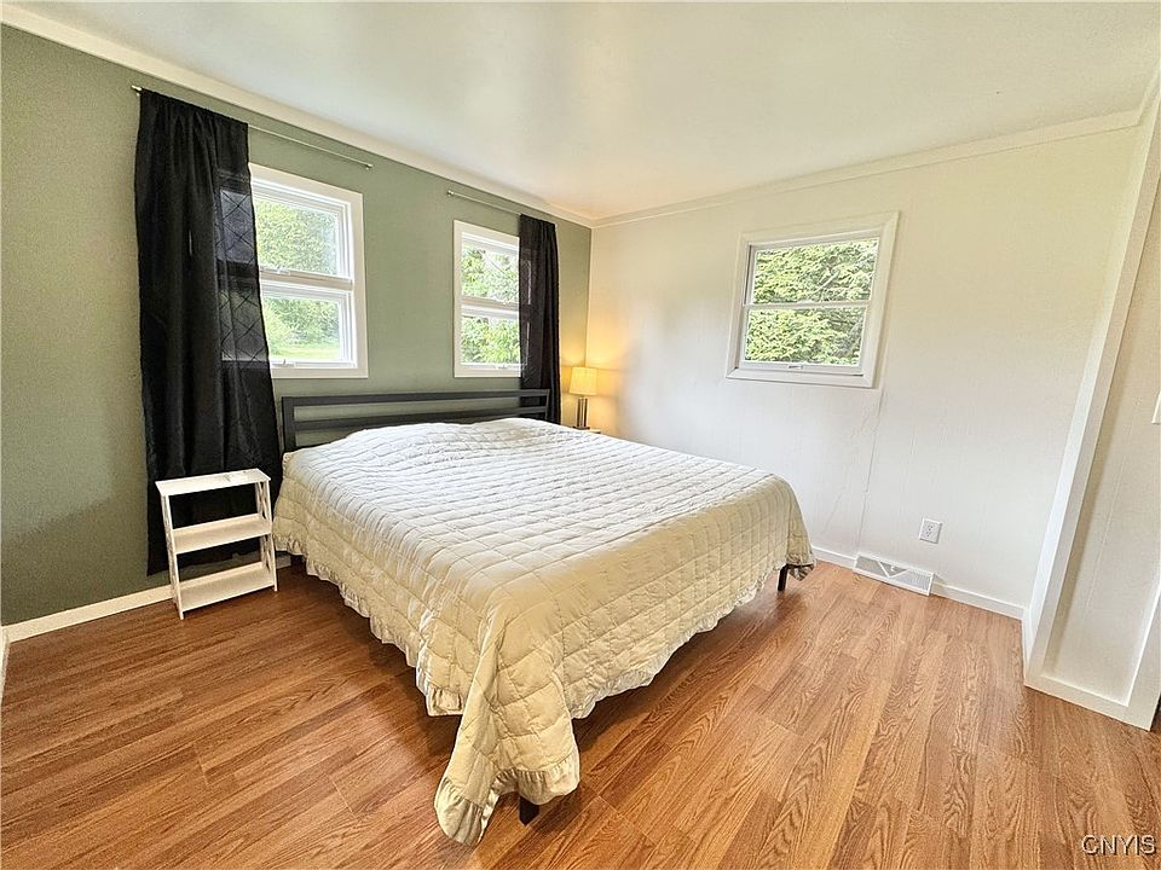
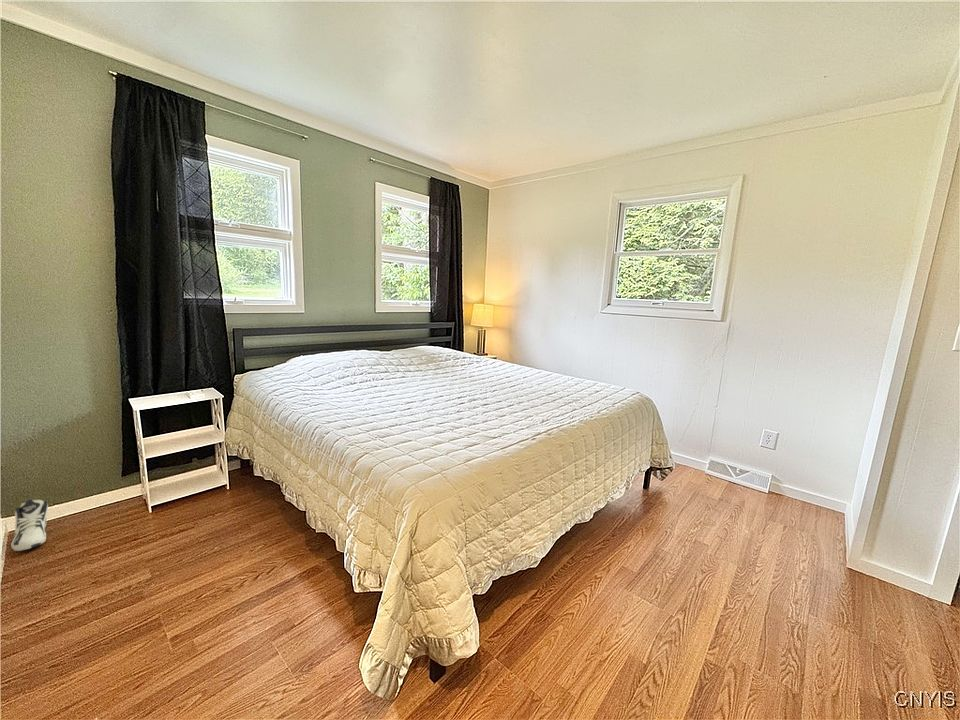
+ sneaker (29, 520)
